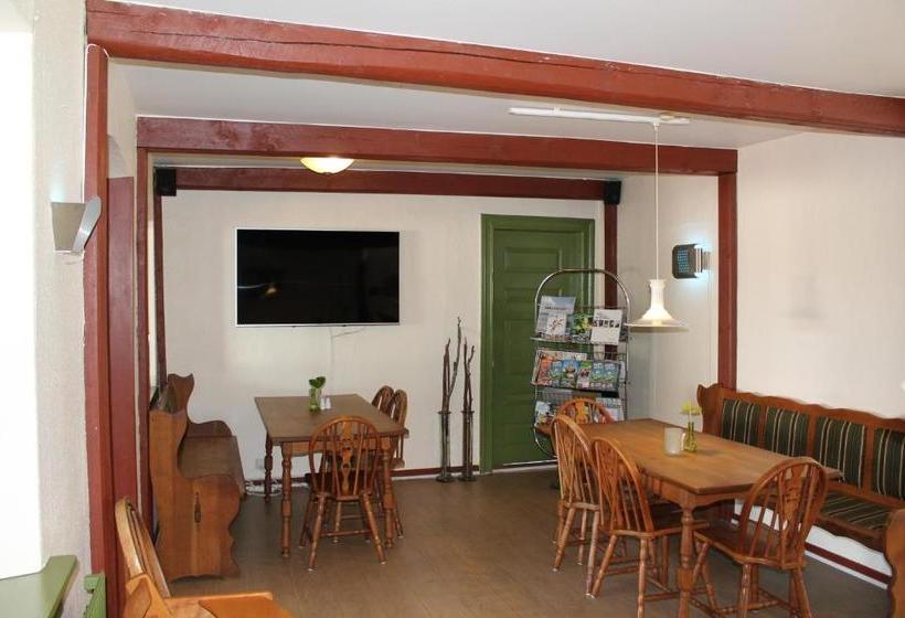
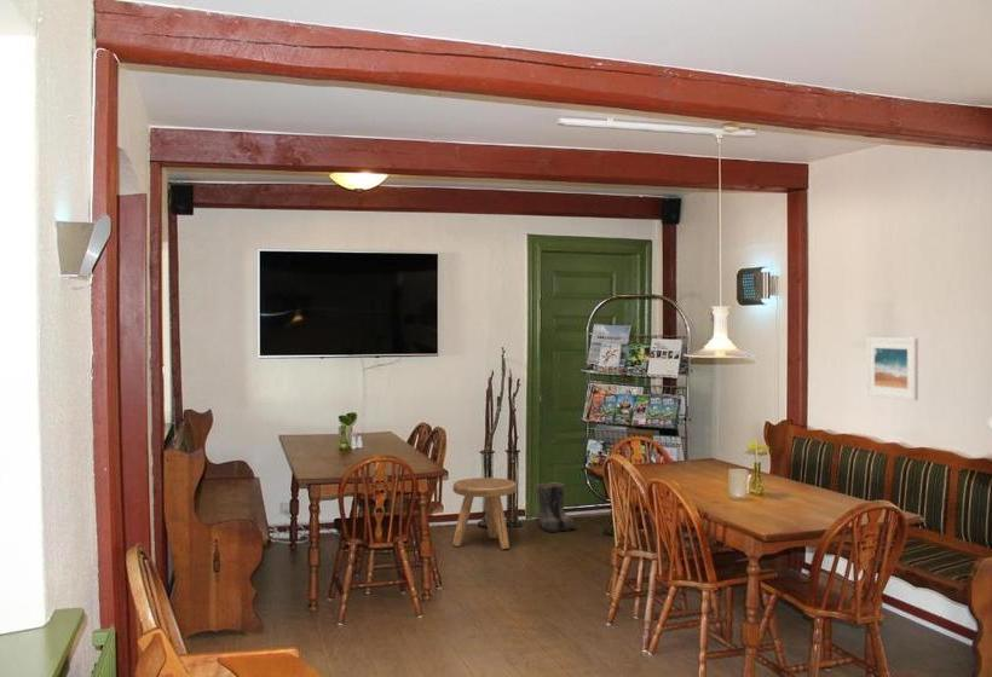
+ stool (486, 513)
+ boots (554, 505)
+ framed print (890, 368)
